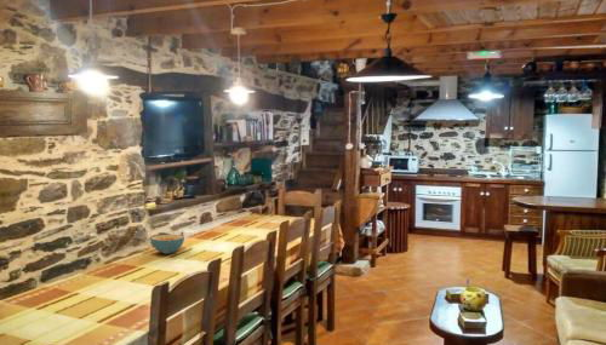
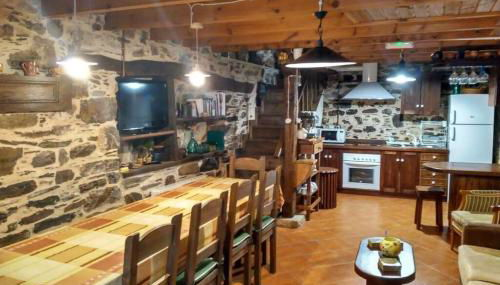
- cereal bowl (167, 245)
